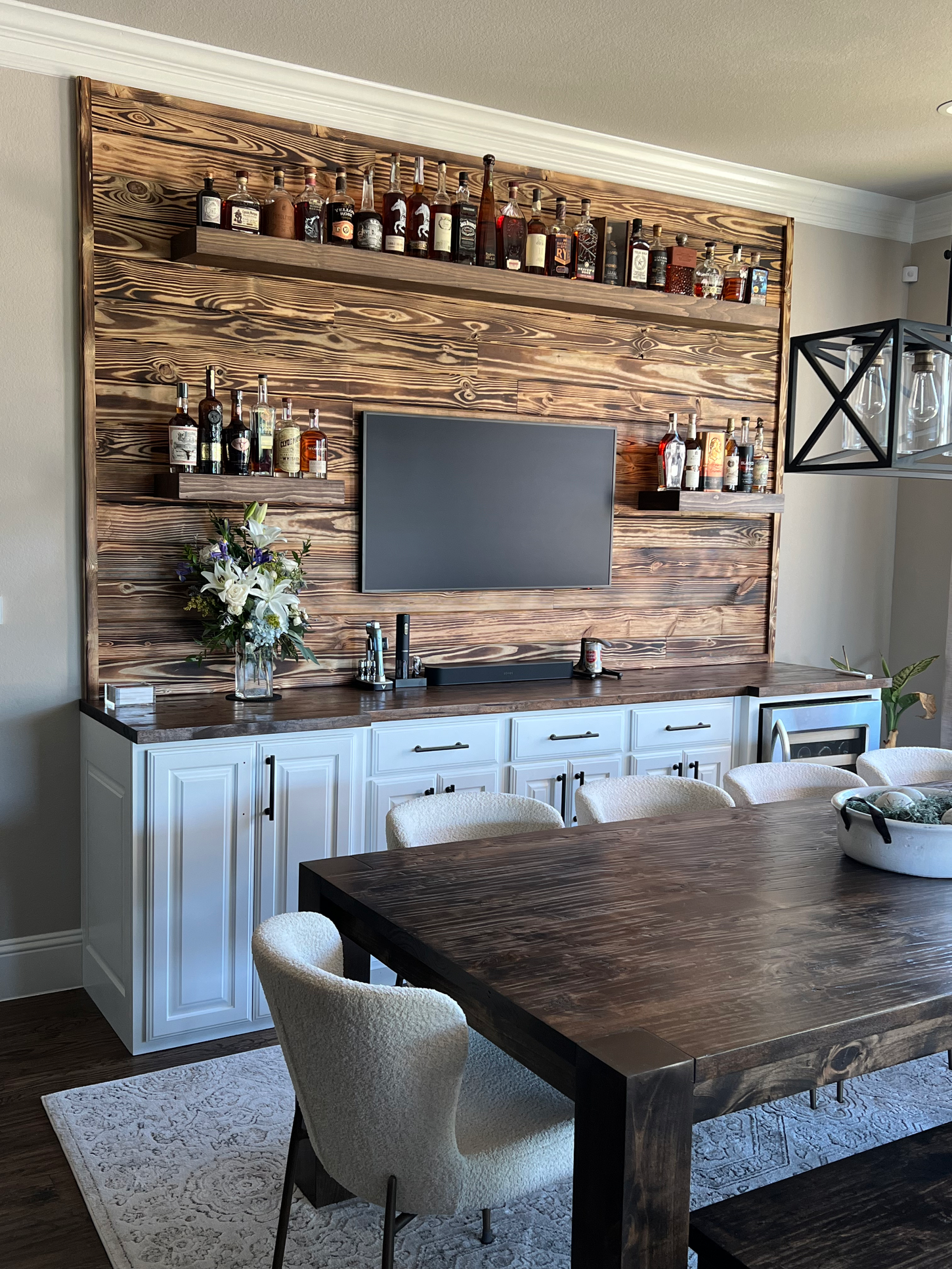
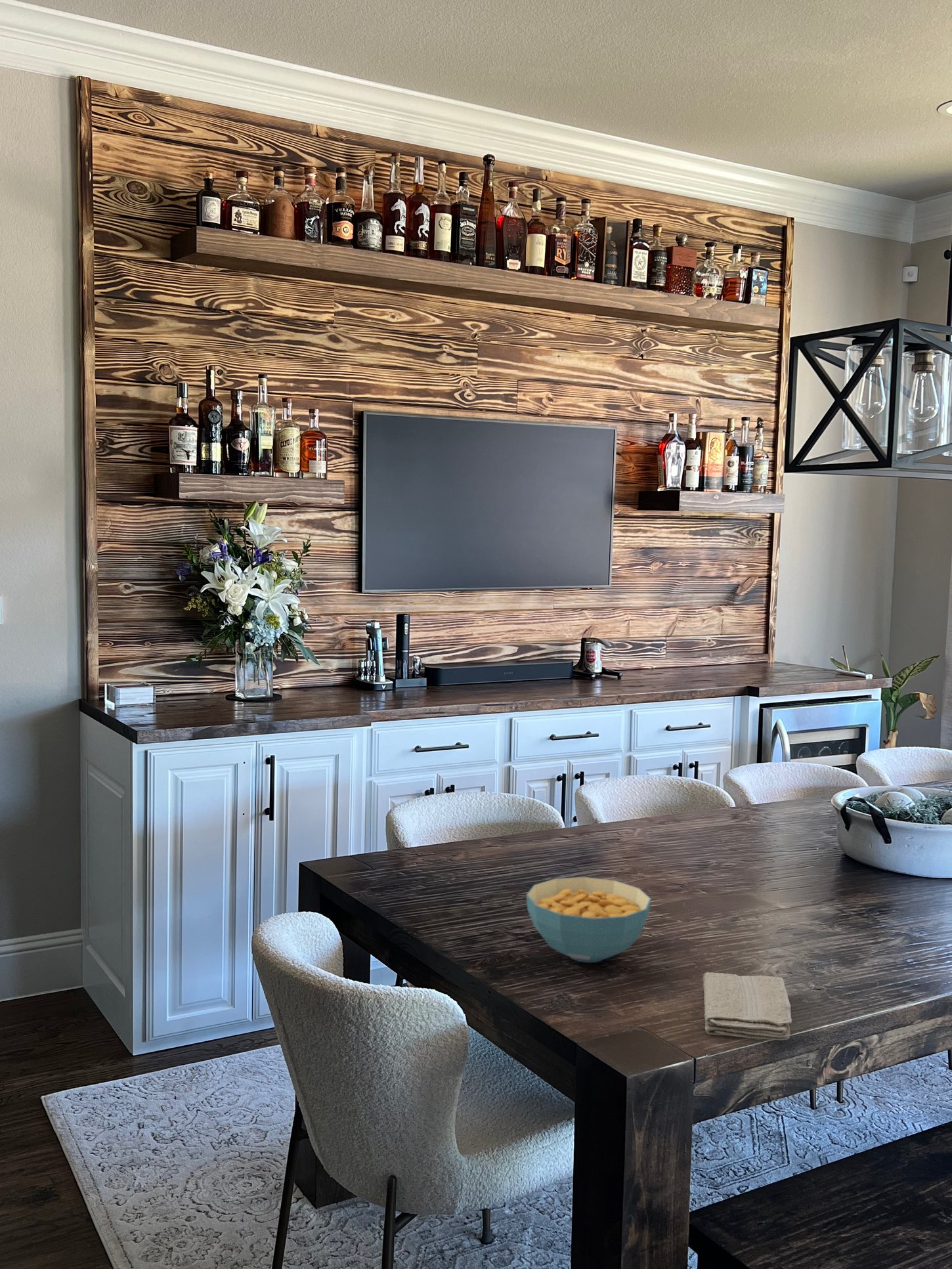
+ washcloth (745, 1002)
+ cereal bowl (588, 926)
